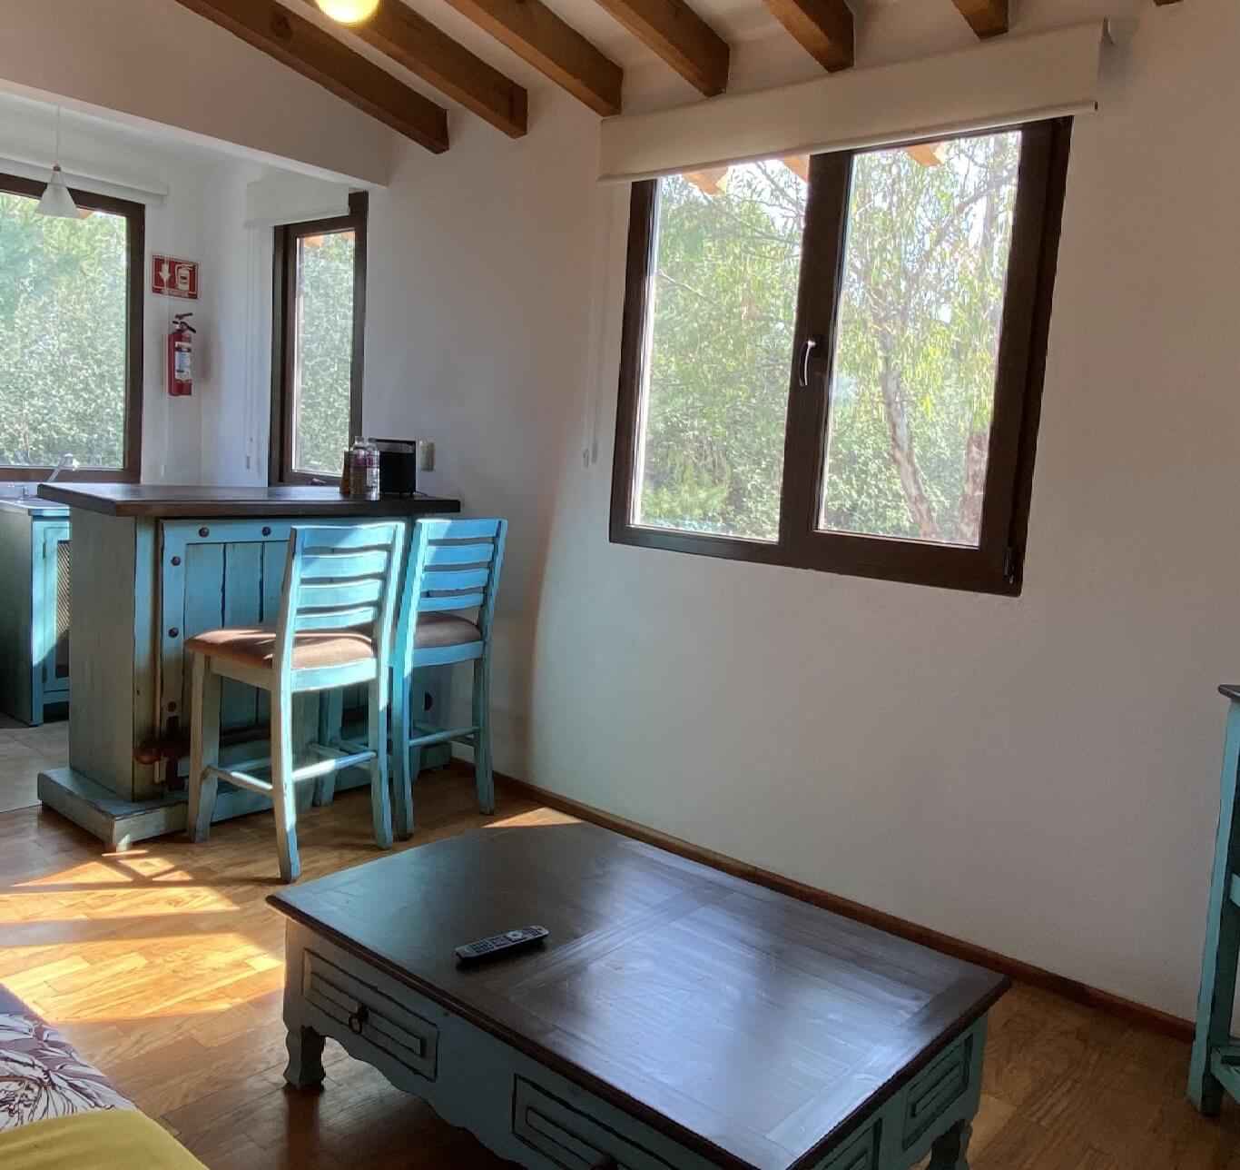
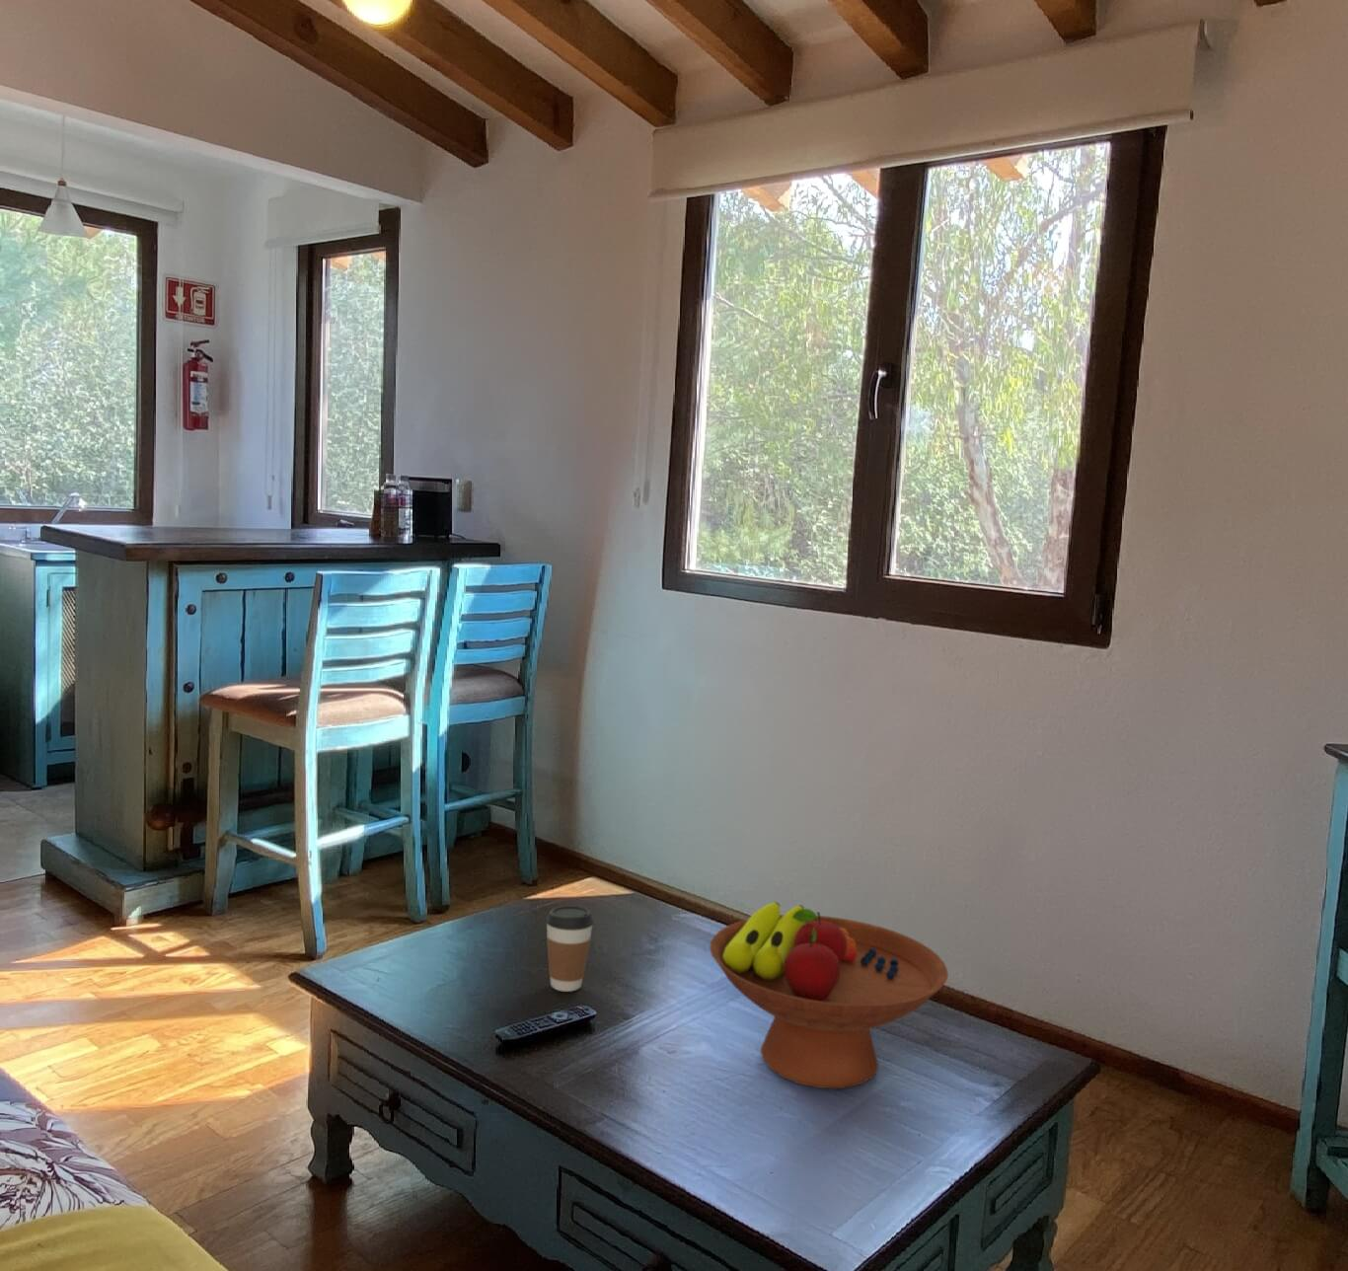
+ coffee cup (568, 948)
+ fruit bowl (825, 988)
